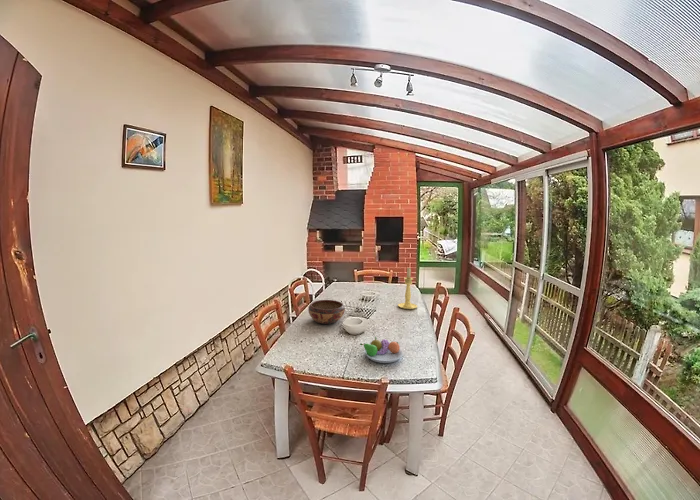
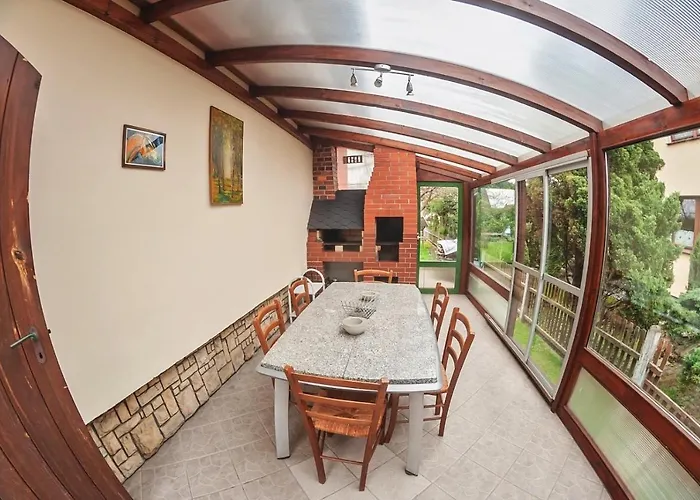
- fruit bowl (381, 348)
- decorative bowl (326, 312)
- candle holder (408, 287)
